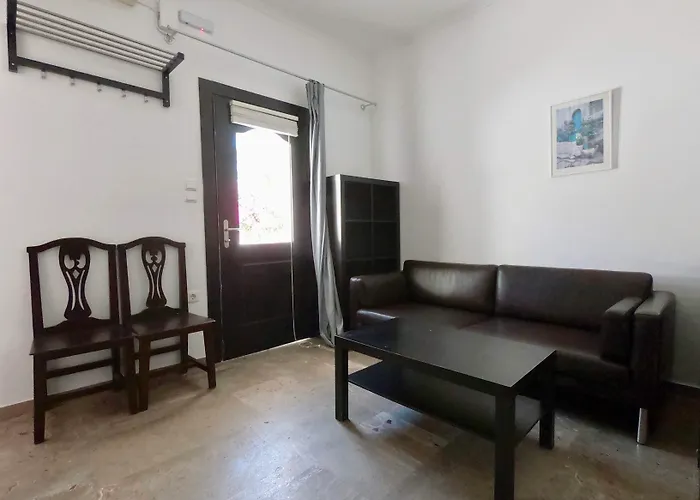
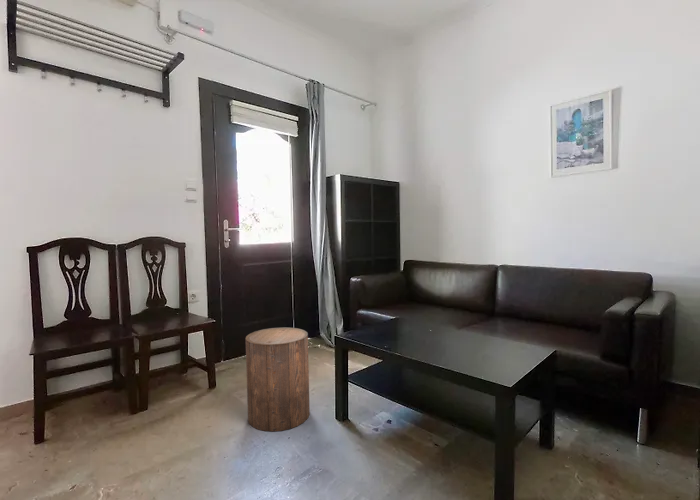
+ stool (278, 375)
